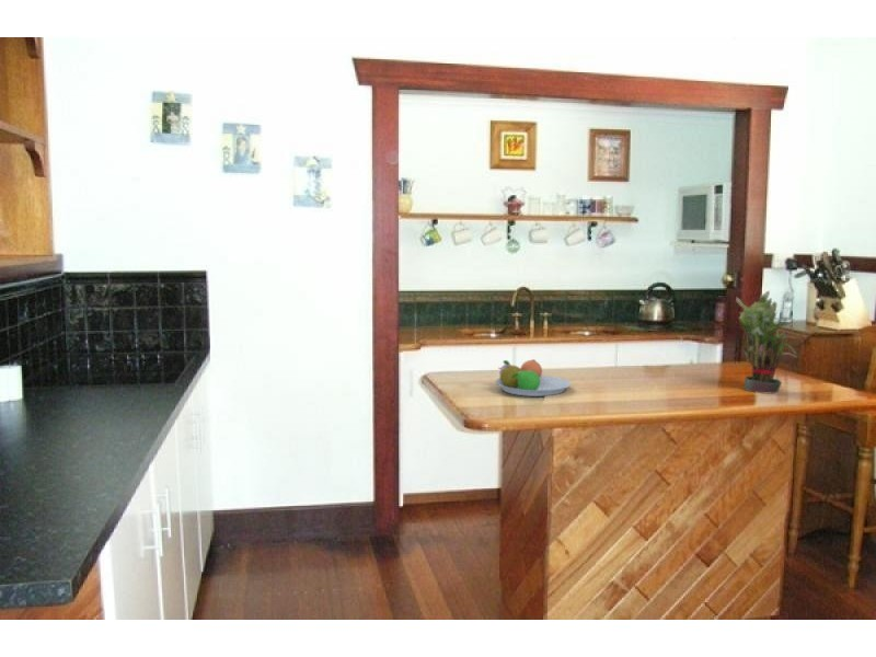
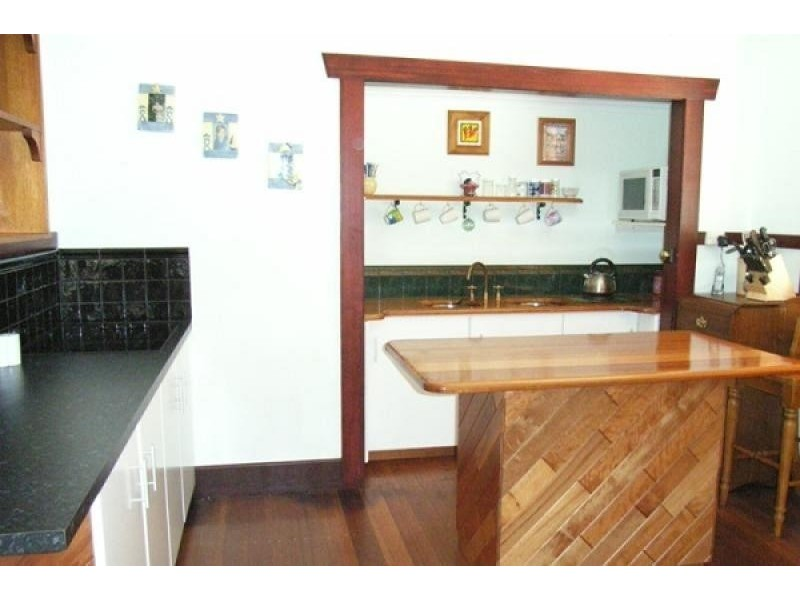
- potted plant (766, 341)
- fruit bowl (530, 374)
